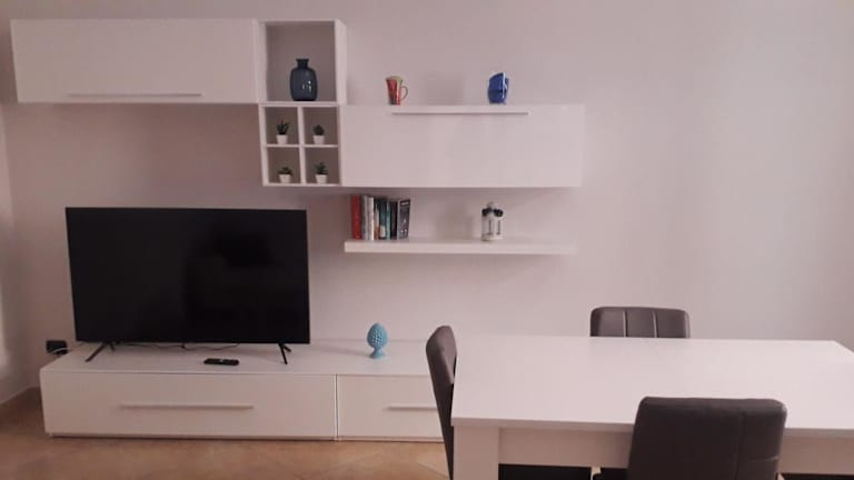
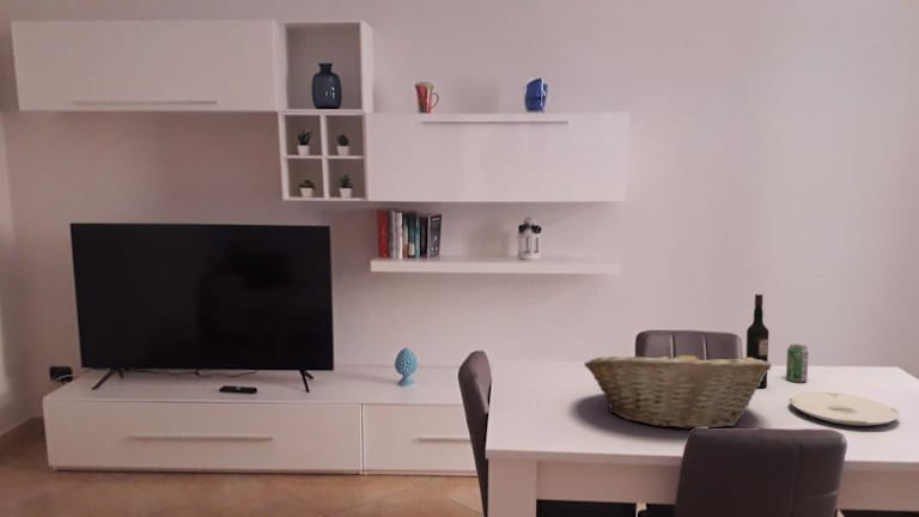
+ plate (841, 409)
+ fruit basket (674, 379)
+ wine bottle (757, 340)
+ beverage can (797, 363)
